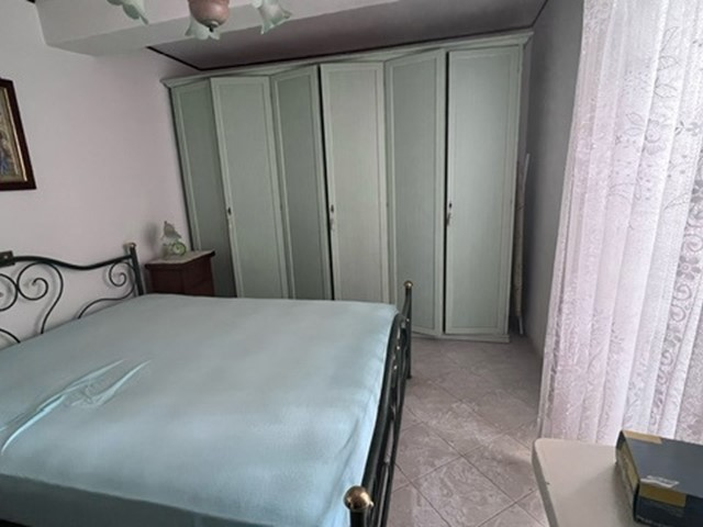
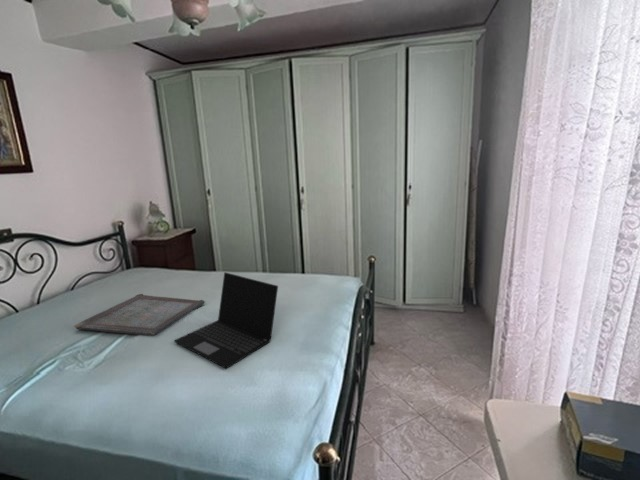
+ serving tray (144, 313)
+ laptop (226, 314)
